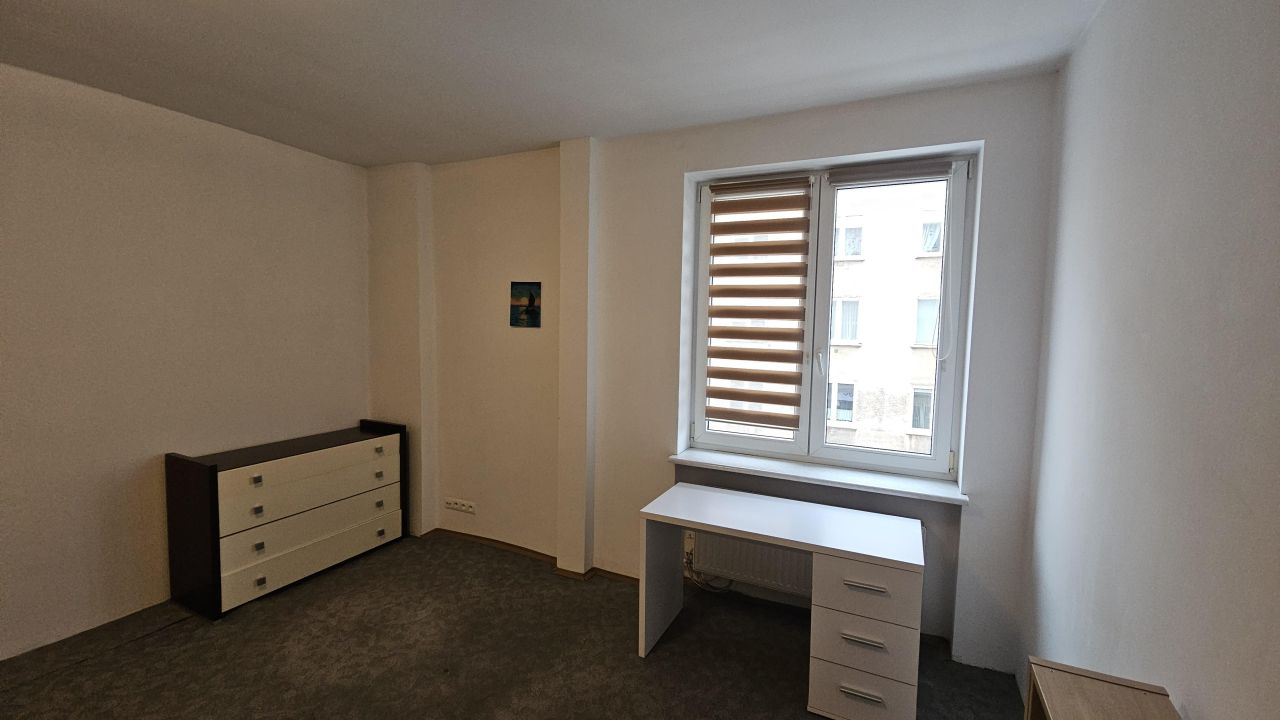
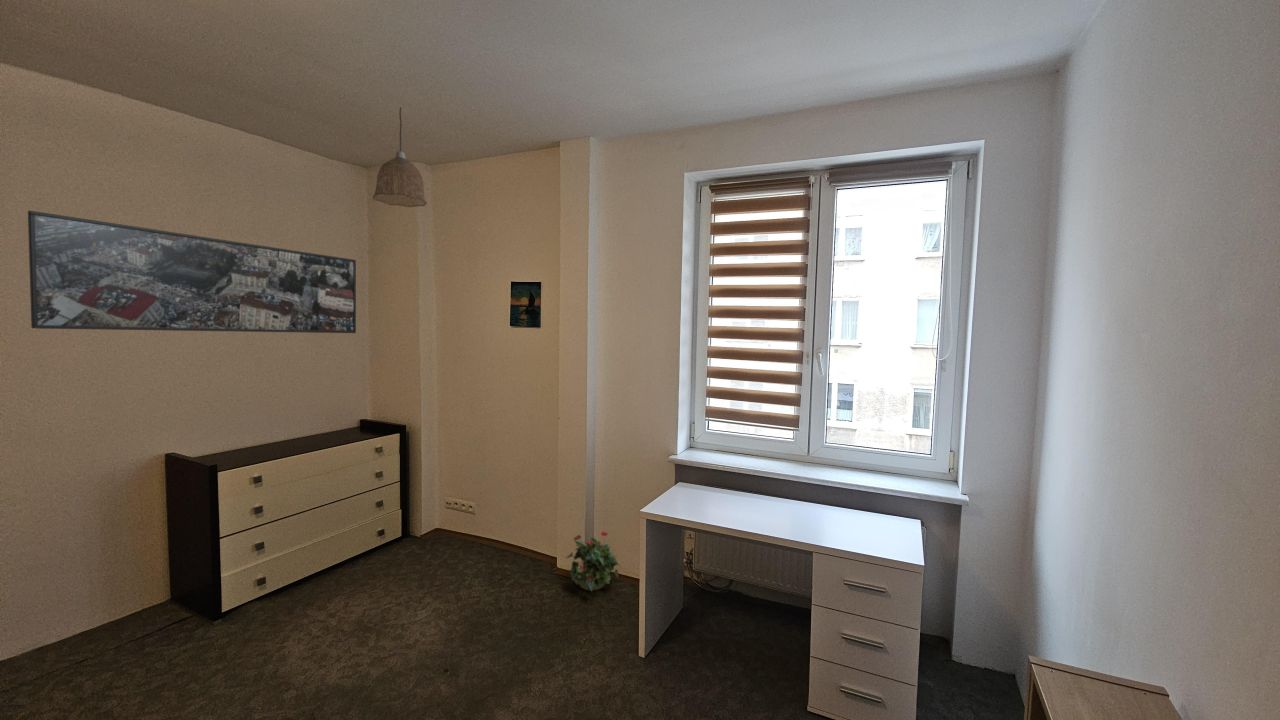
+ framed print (230, 286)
+ pendant lamp (400, 154)
+ potted plant (595, 561)
